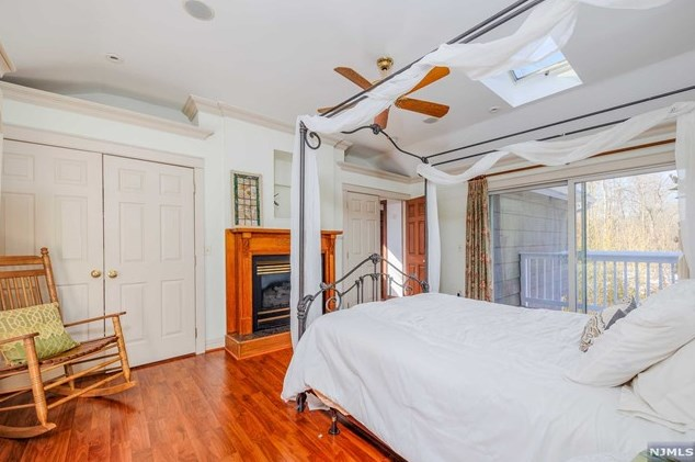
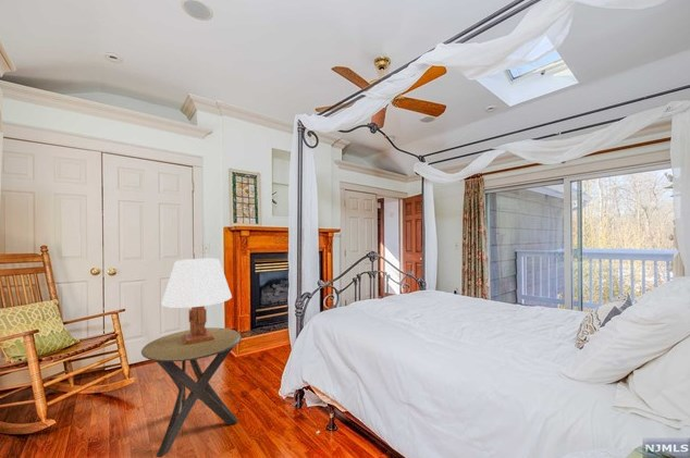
+ table lamp (198, 298)
+ side table (195, 384)
